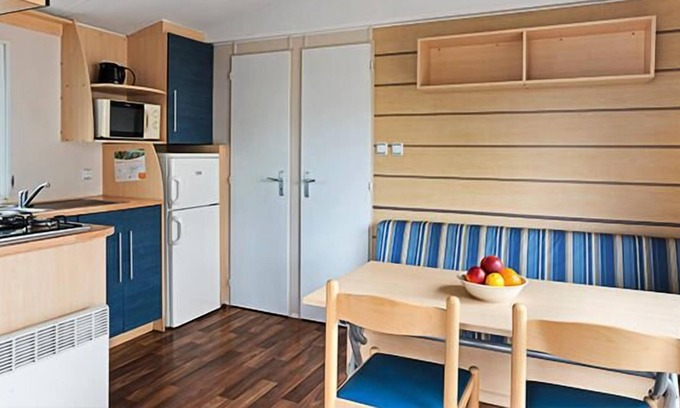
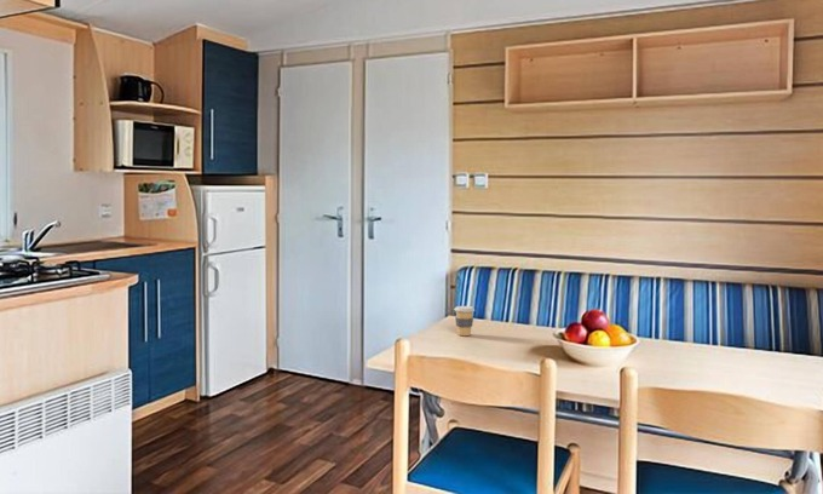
+ coffee cup (464, 321)
